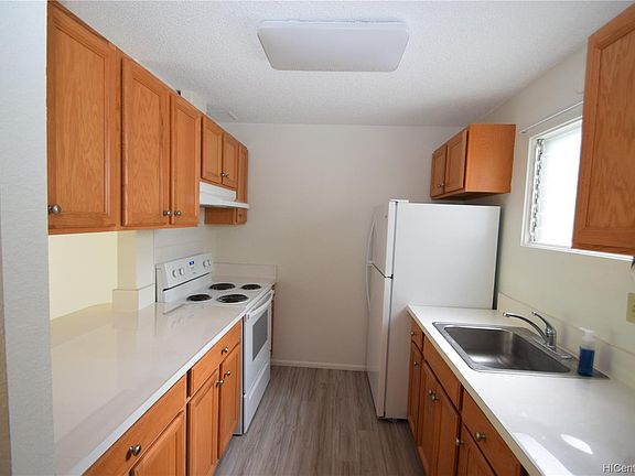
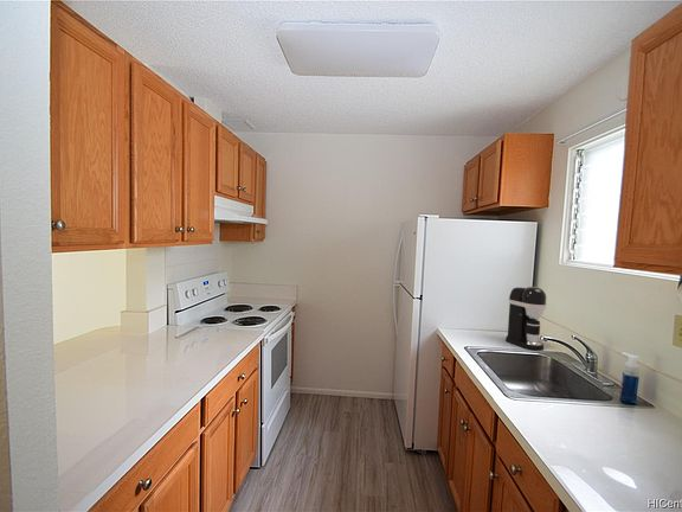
+ coffee maker (526, 314)
